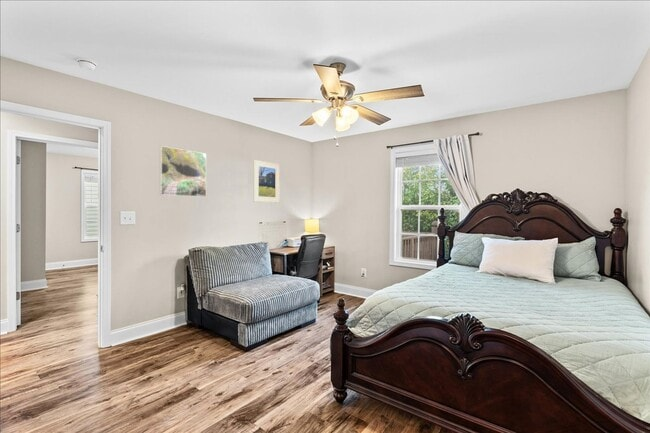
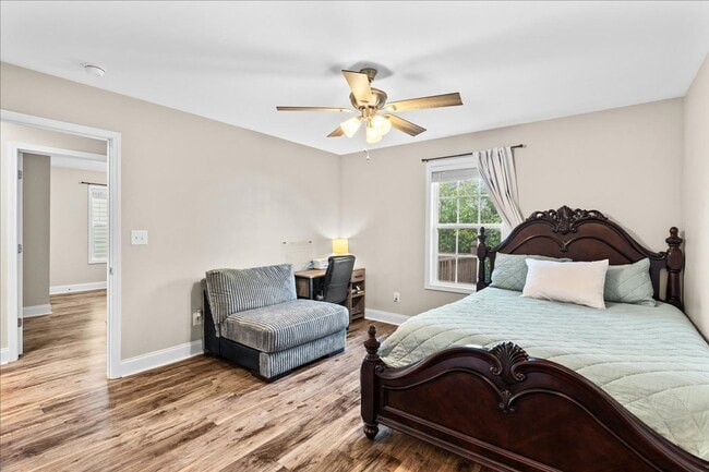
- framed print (184, 173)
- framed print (266, 182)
